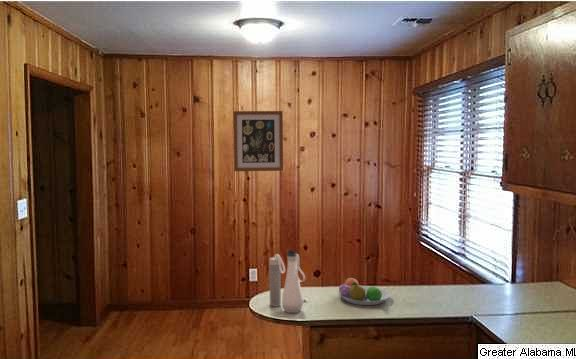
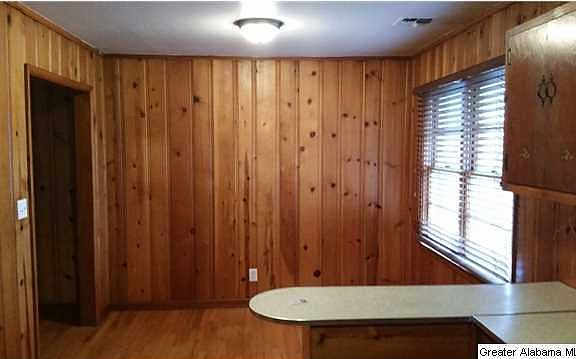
- fruit bowl (364, 288)
- water bottle (287, 279)
- wall art (258, 141)
